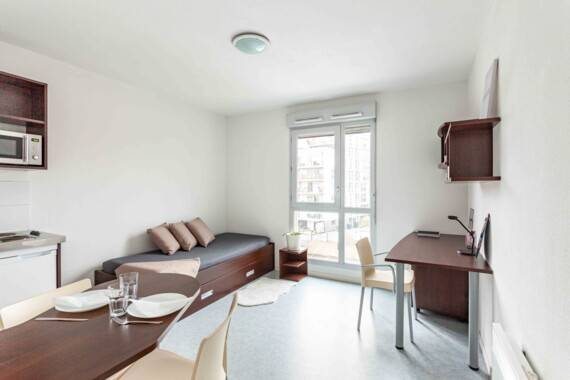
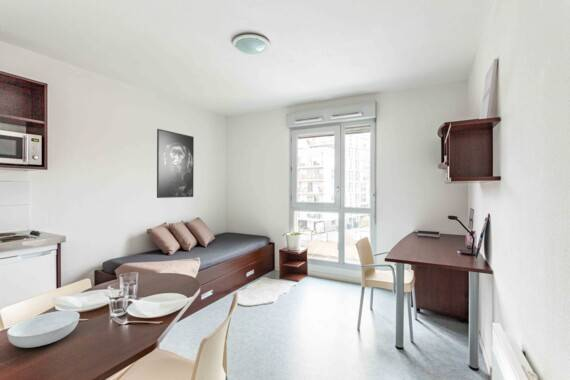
+ serving bowl (45, 330)
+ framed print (176, 165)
